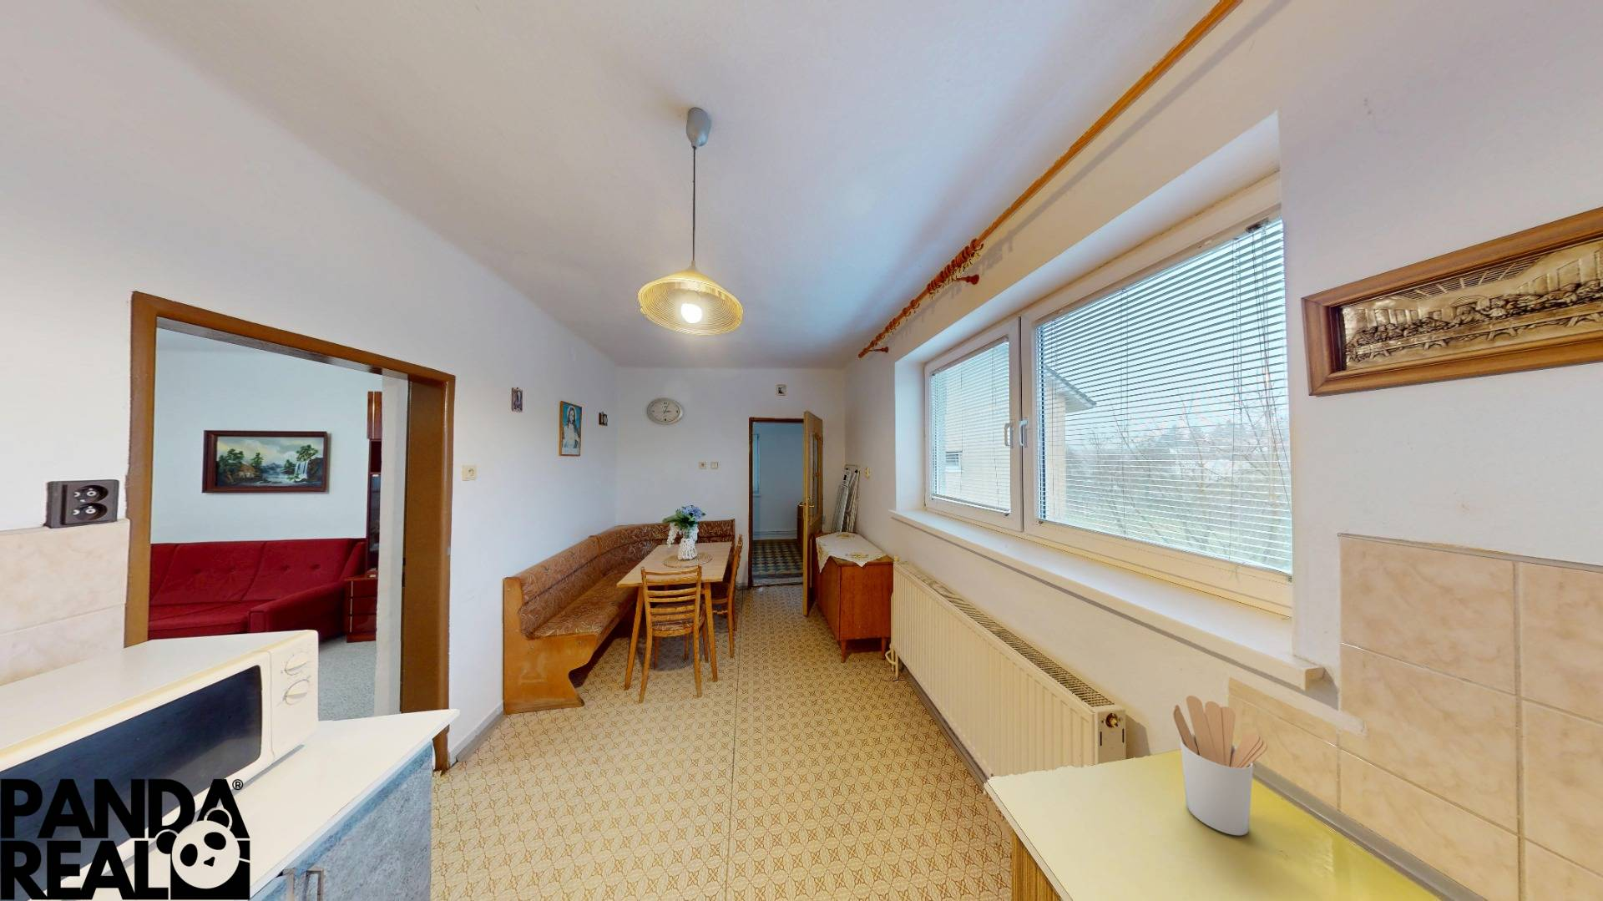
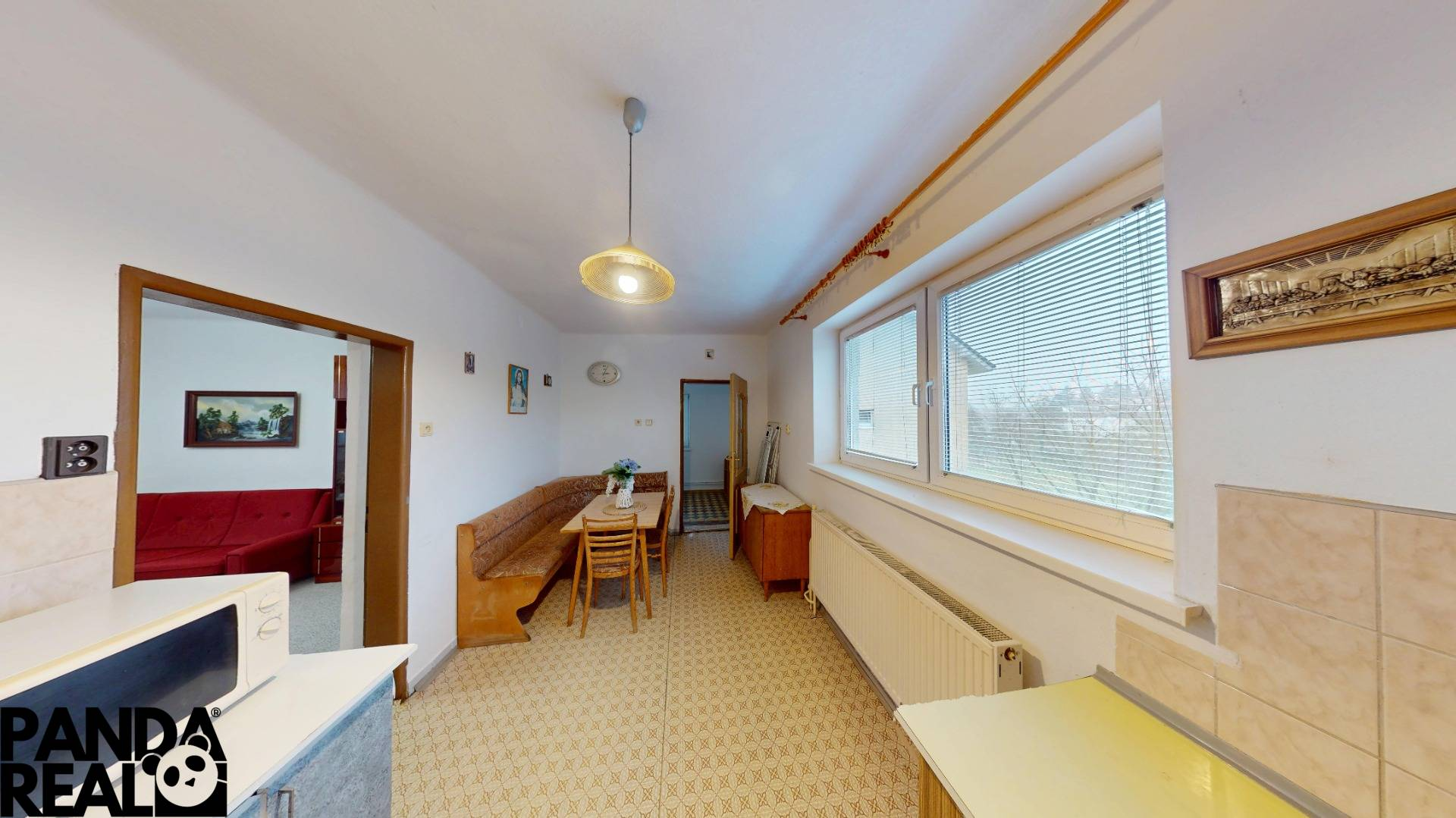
- utensil holder (1213, 759)
